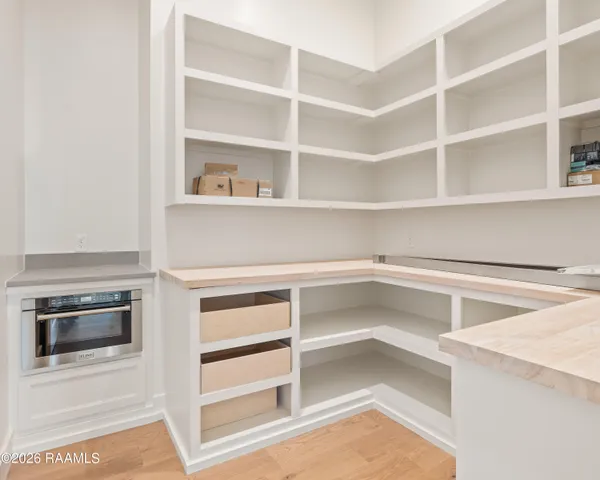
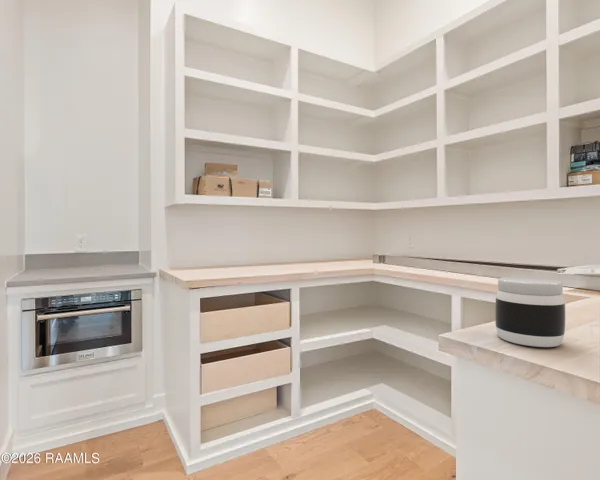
+ jar (528, 309)
